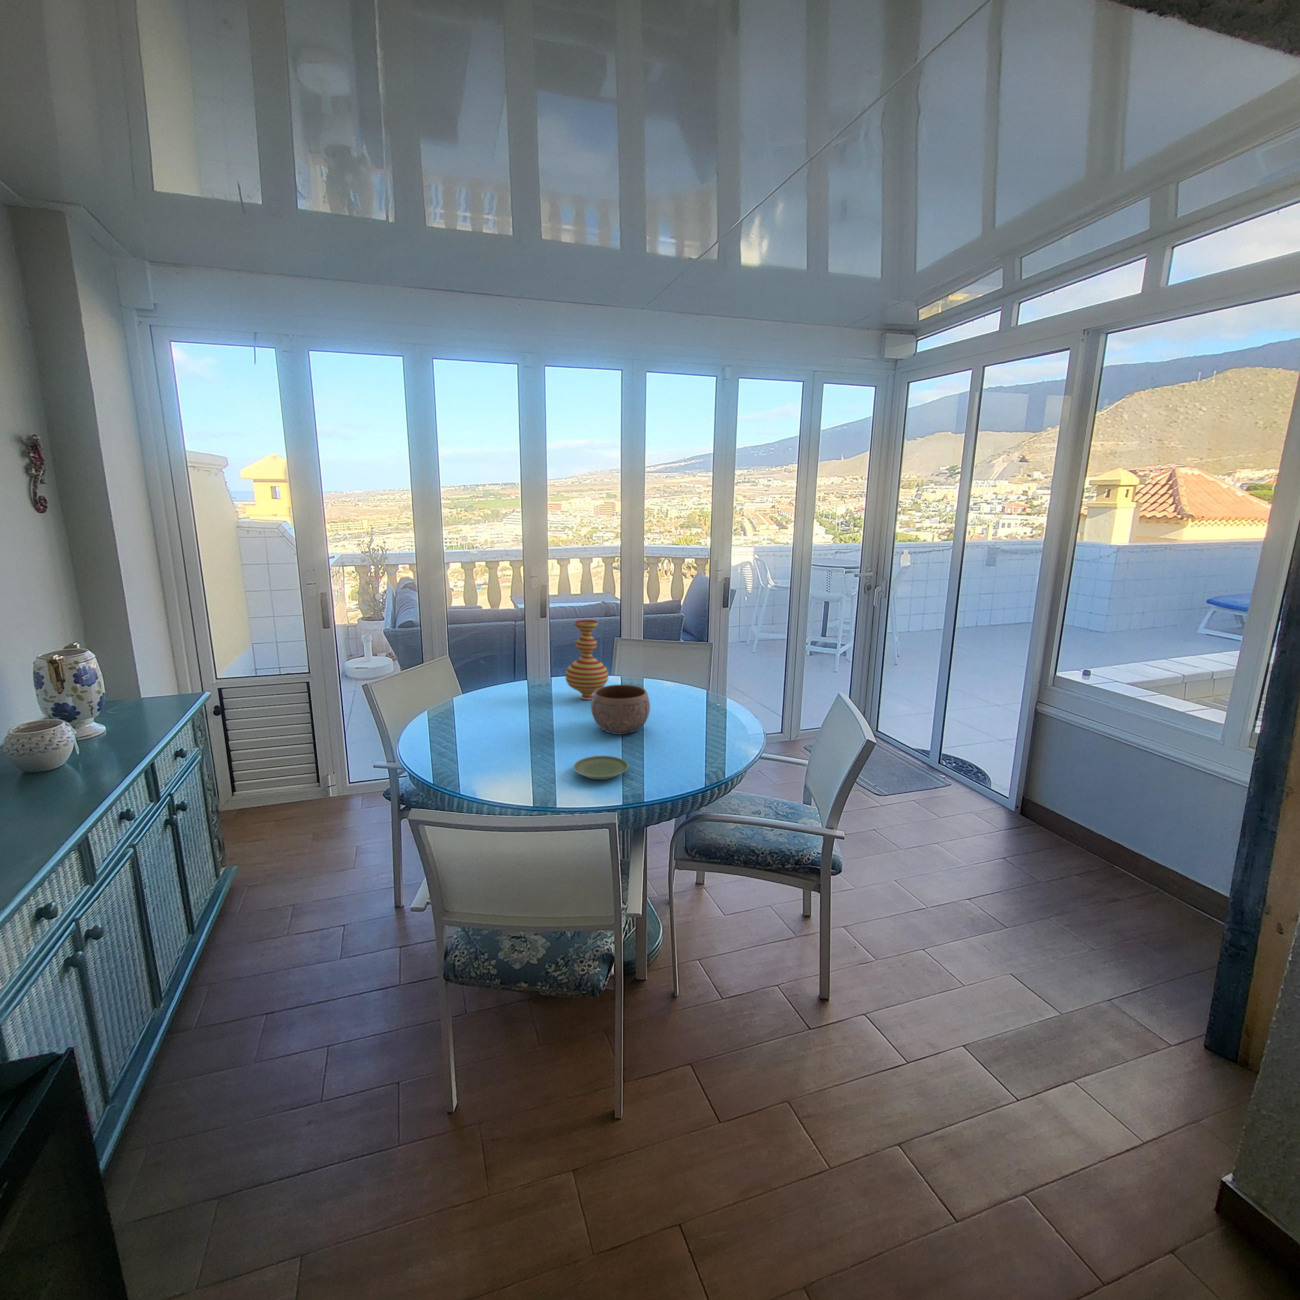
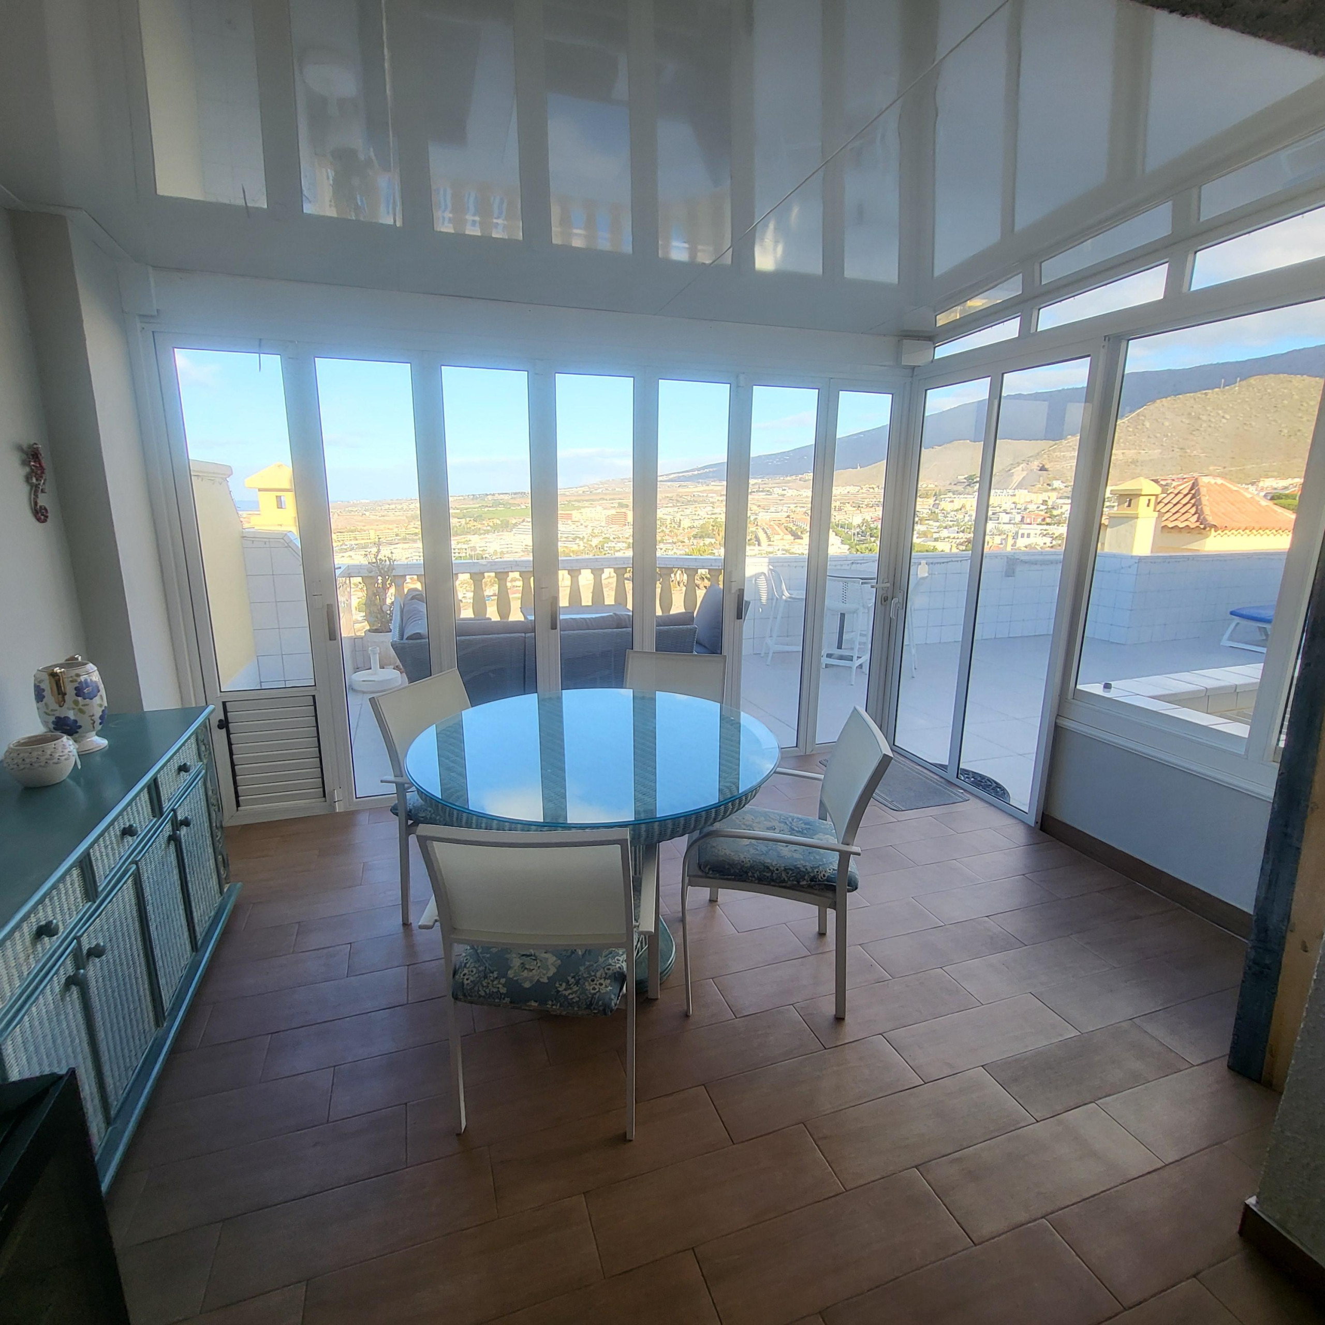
- plate (601, 769)
- bowl (620, 710)
- vase (587, 661)
